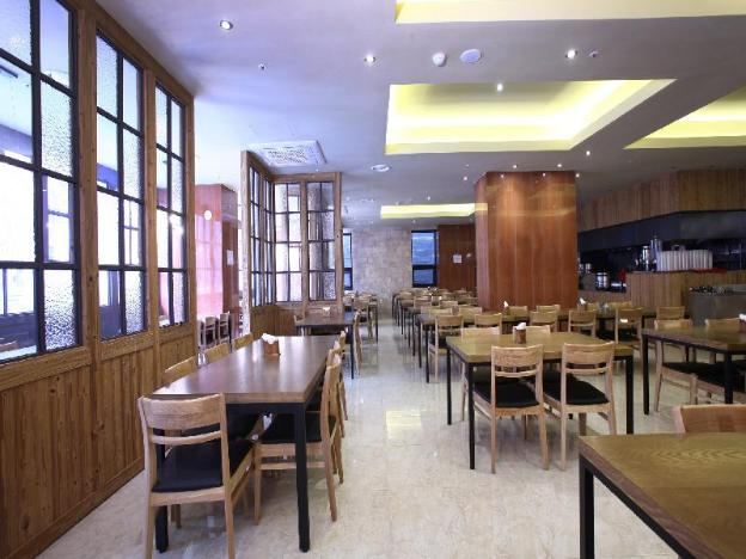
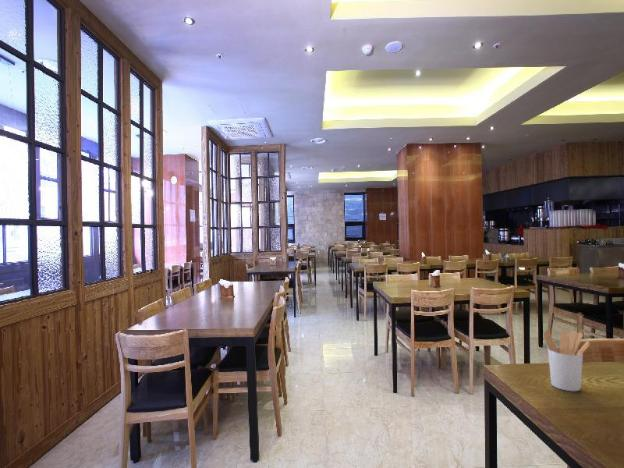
+ utensil holder (567, 357)
